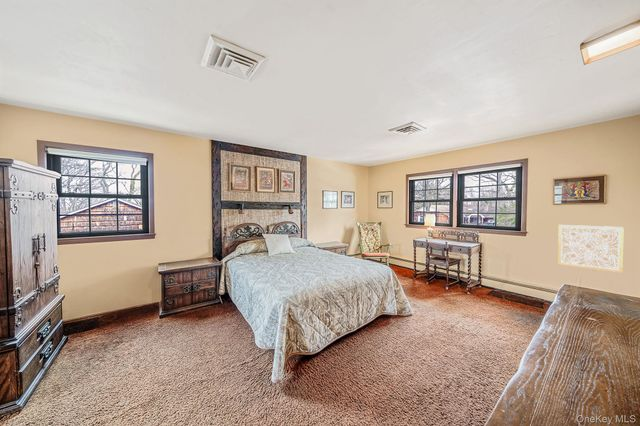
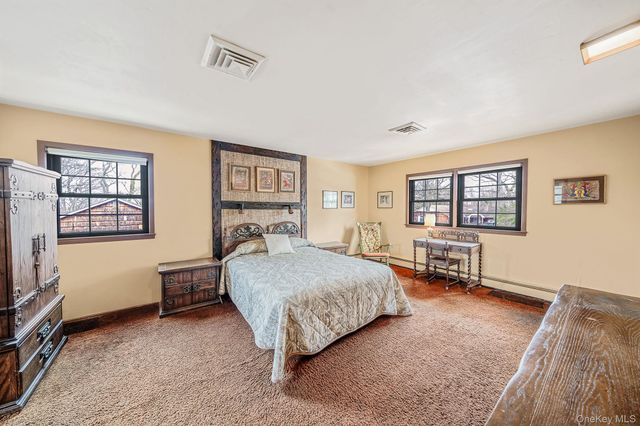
- wall art (589, 248)
